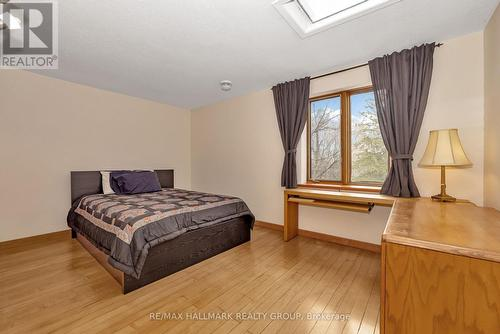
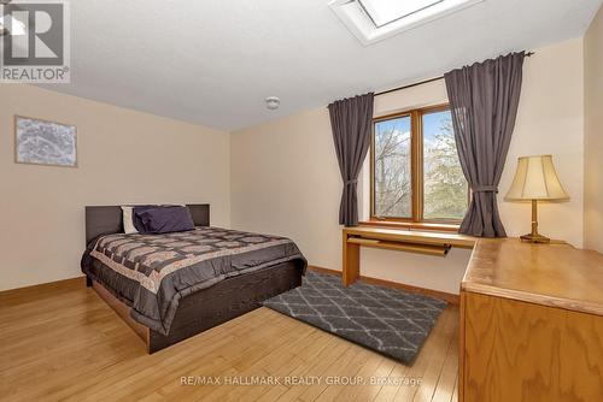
+ rug (339, 297)
+ wall art (47, 142)
